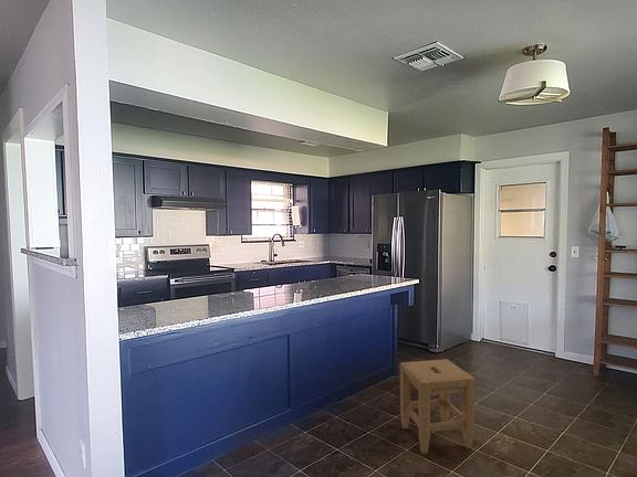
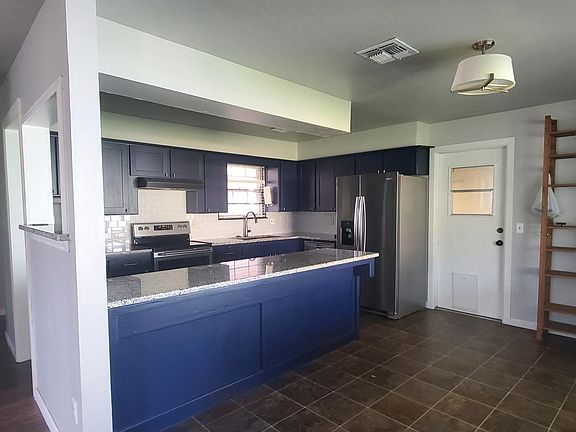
- stool (435, 403)
